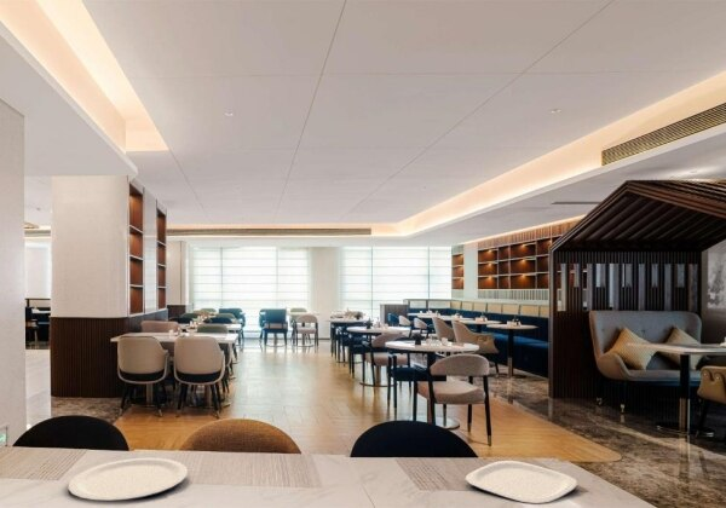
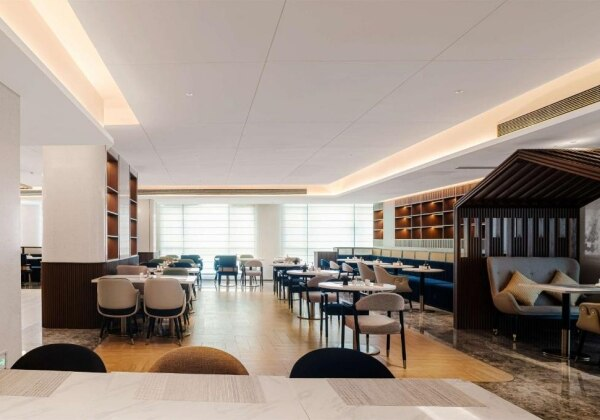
- plate (520, 481)
- plate (129, 479)
